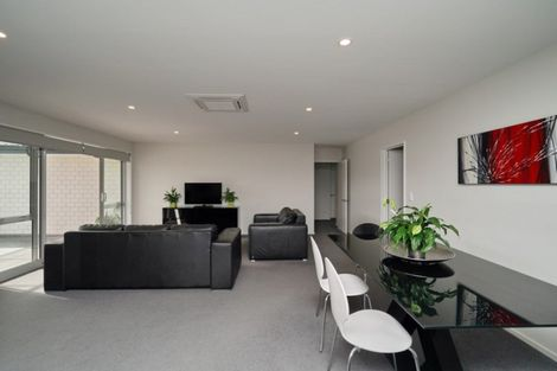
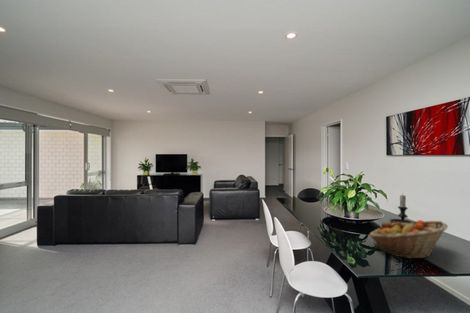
+ candle holder (403, 209)
+ fruit basket (406, 234)
